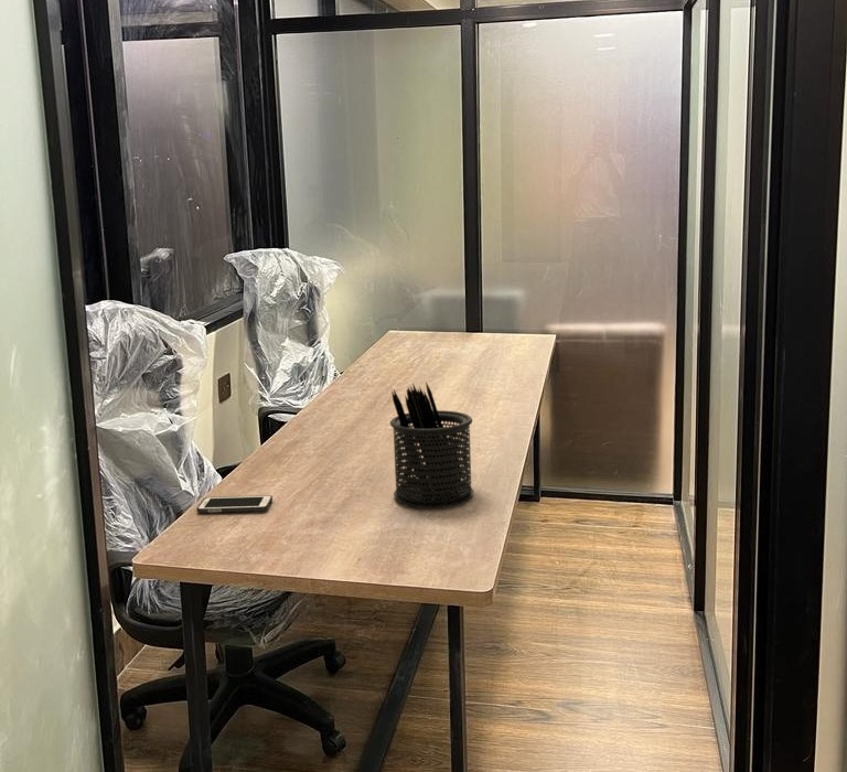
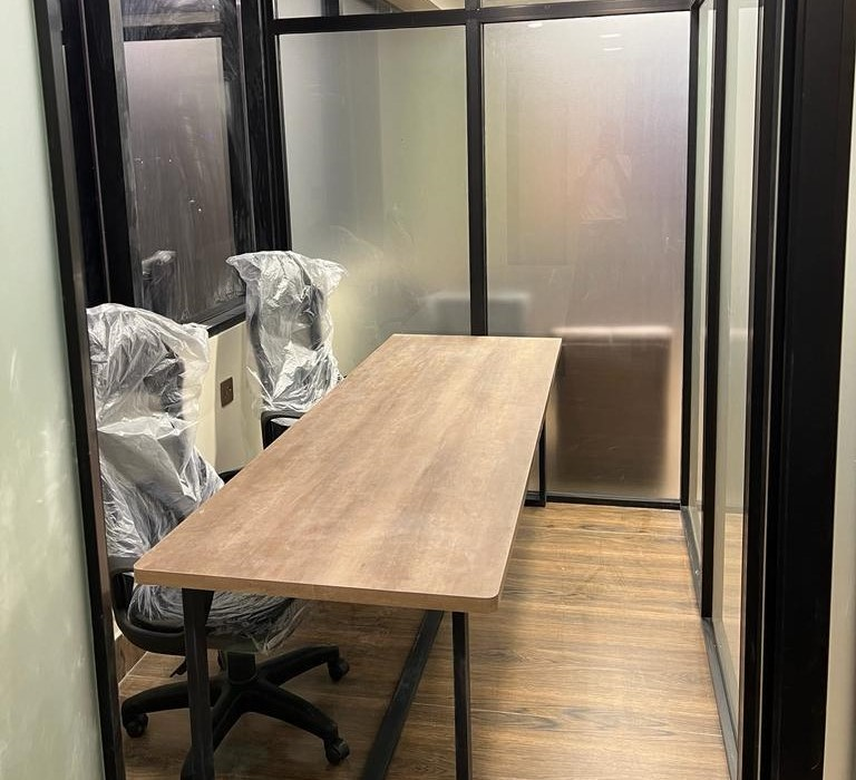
- pen holder (431, 439)
- cell phone (235, 504)
